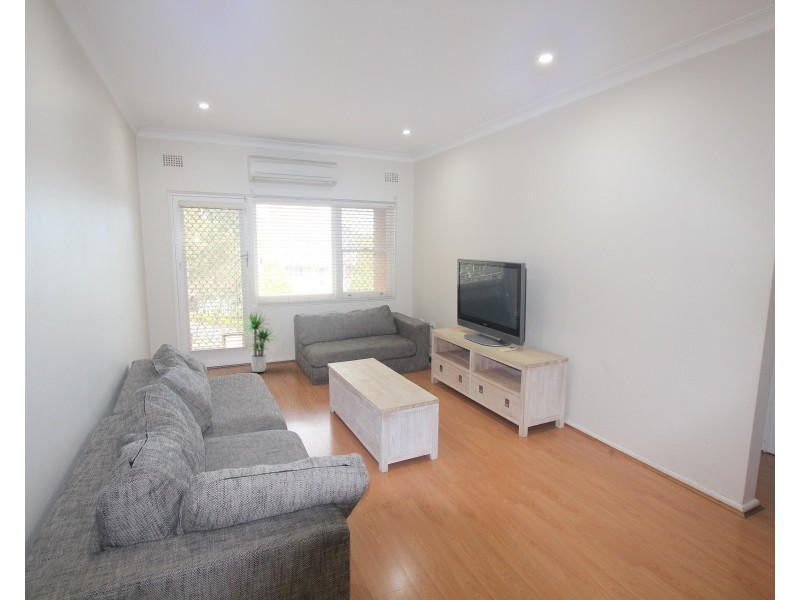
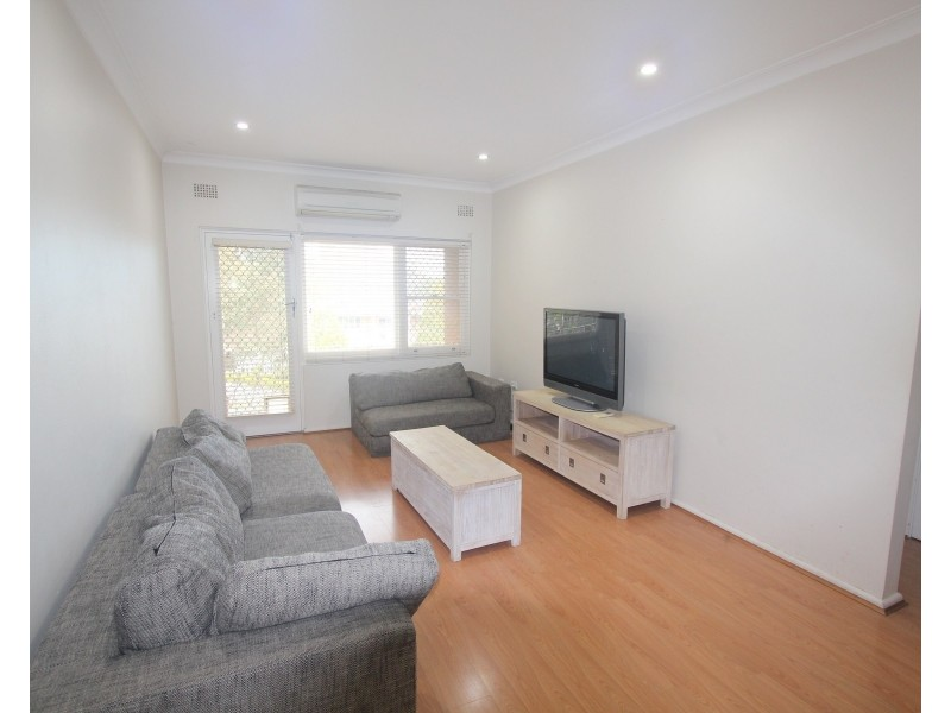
- potted plant (257, 341)
